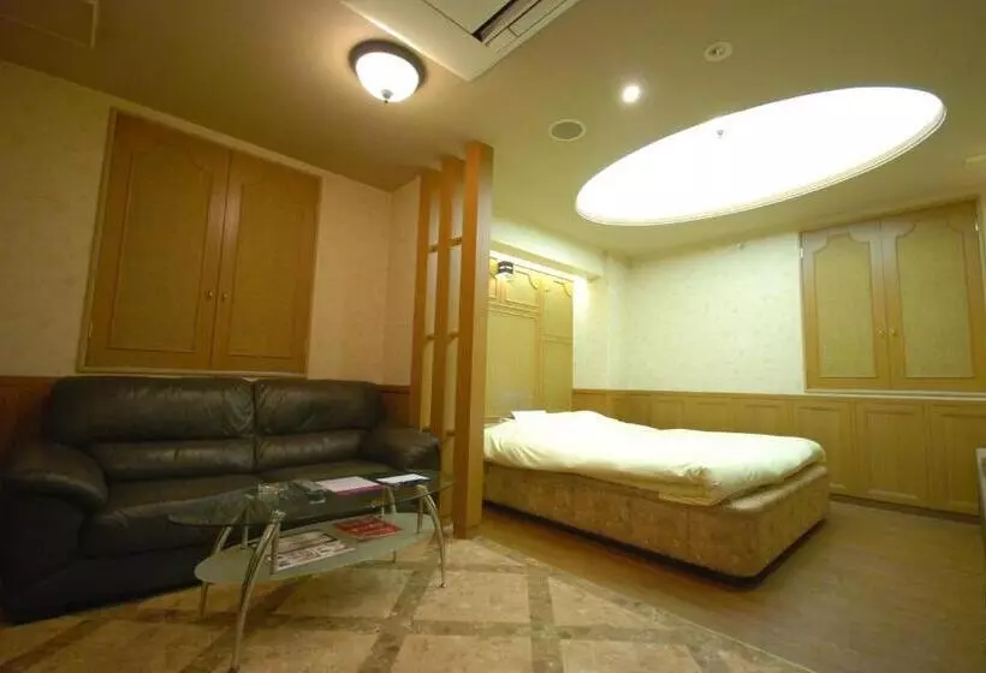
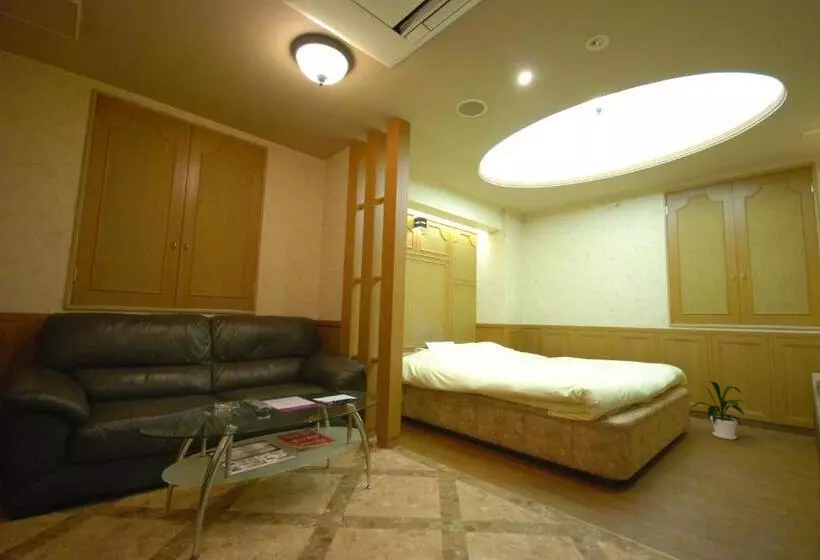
+ house plant (722, 408)
